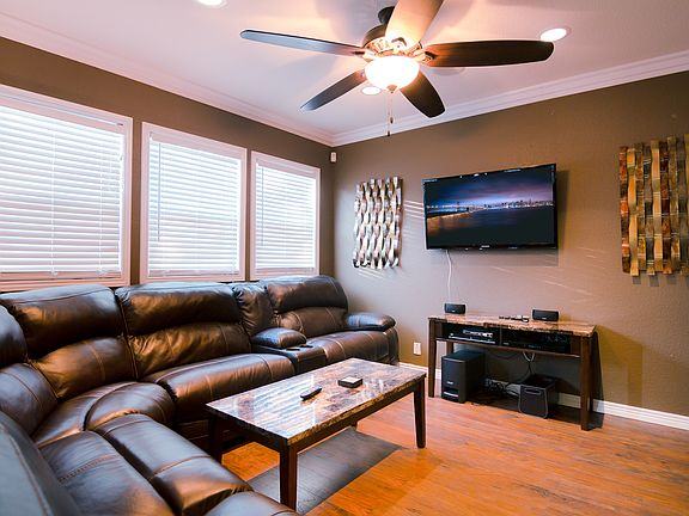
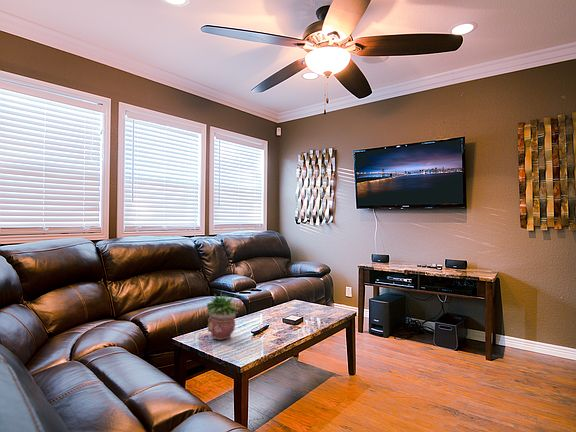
+ potted plant (223, 314)
